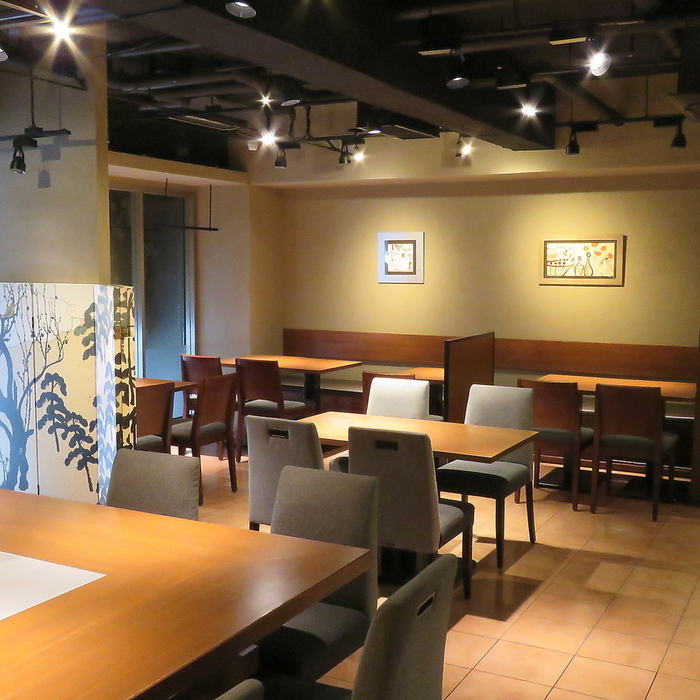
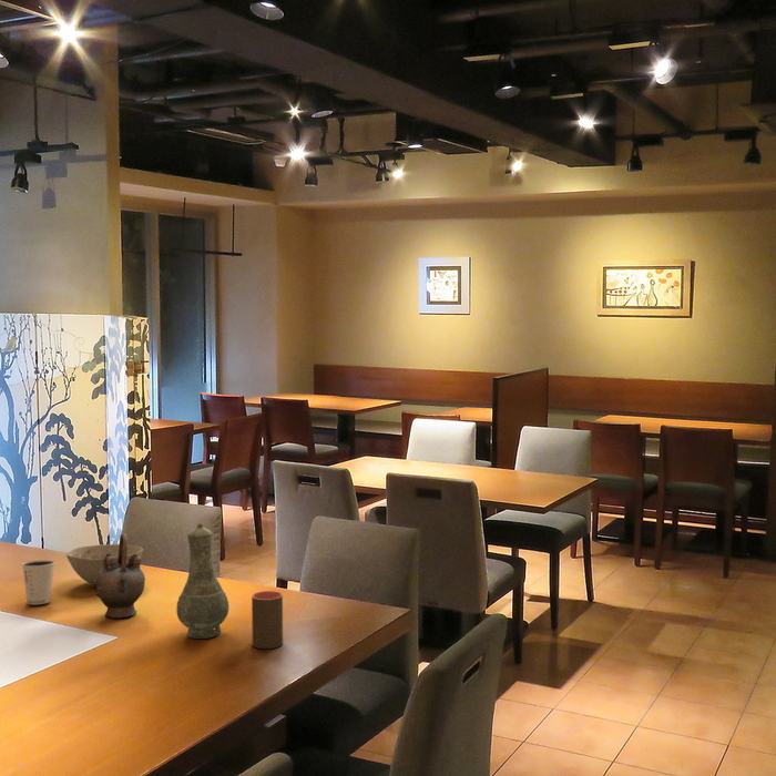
+ cup (267, 619)
+ bowl (102, 566)
+ dixie cup (39, 582)
+ vase (202, 578)
+ teapot (120, 575)
